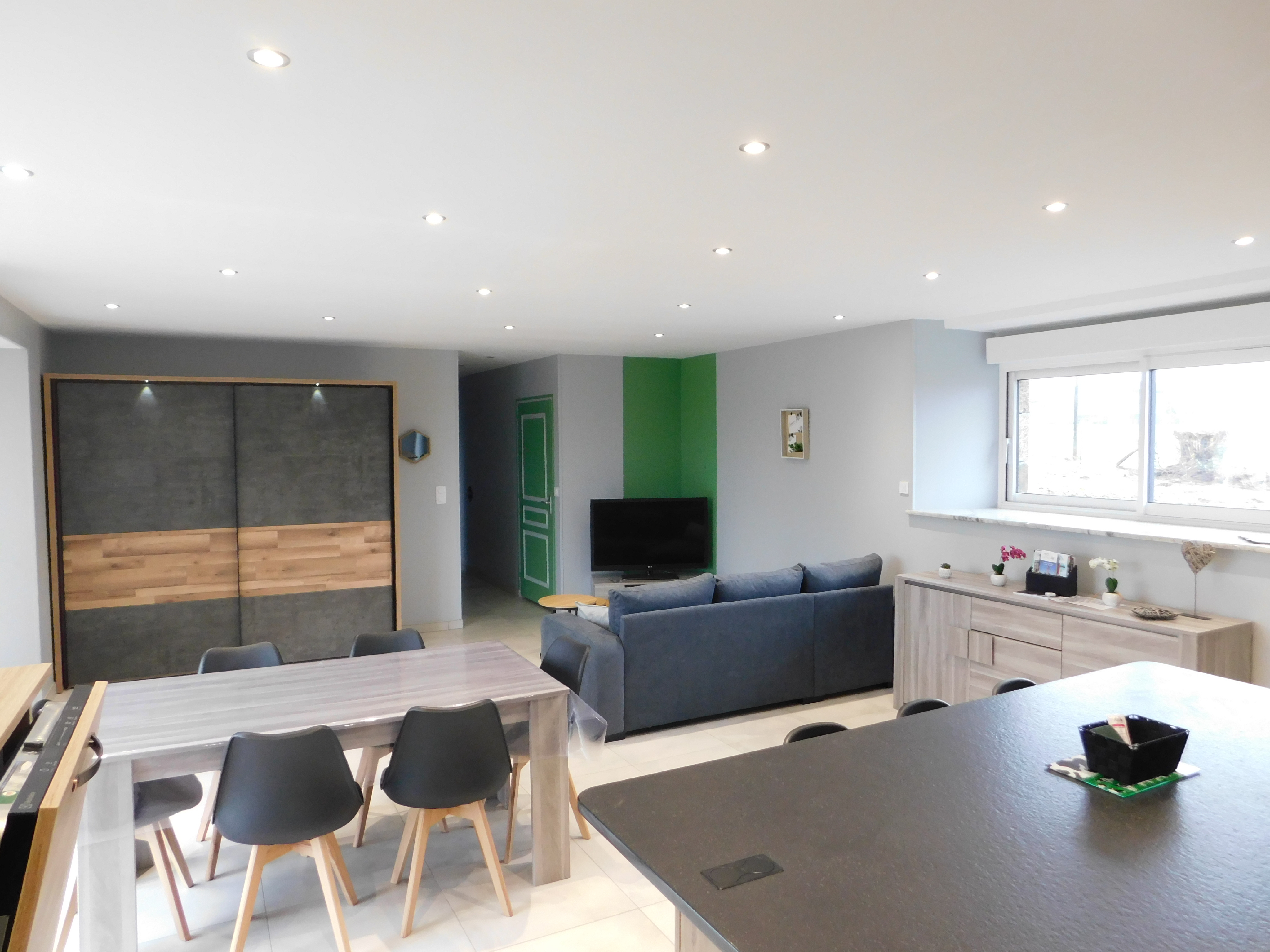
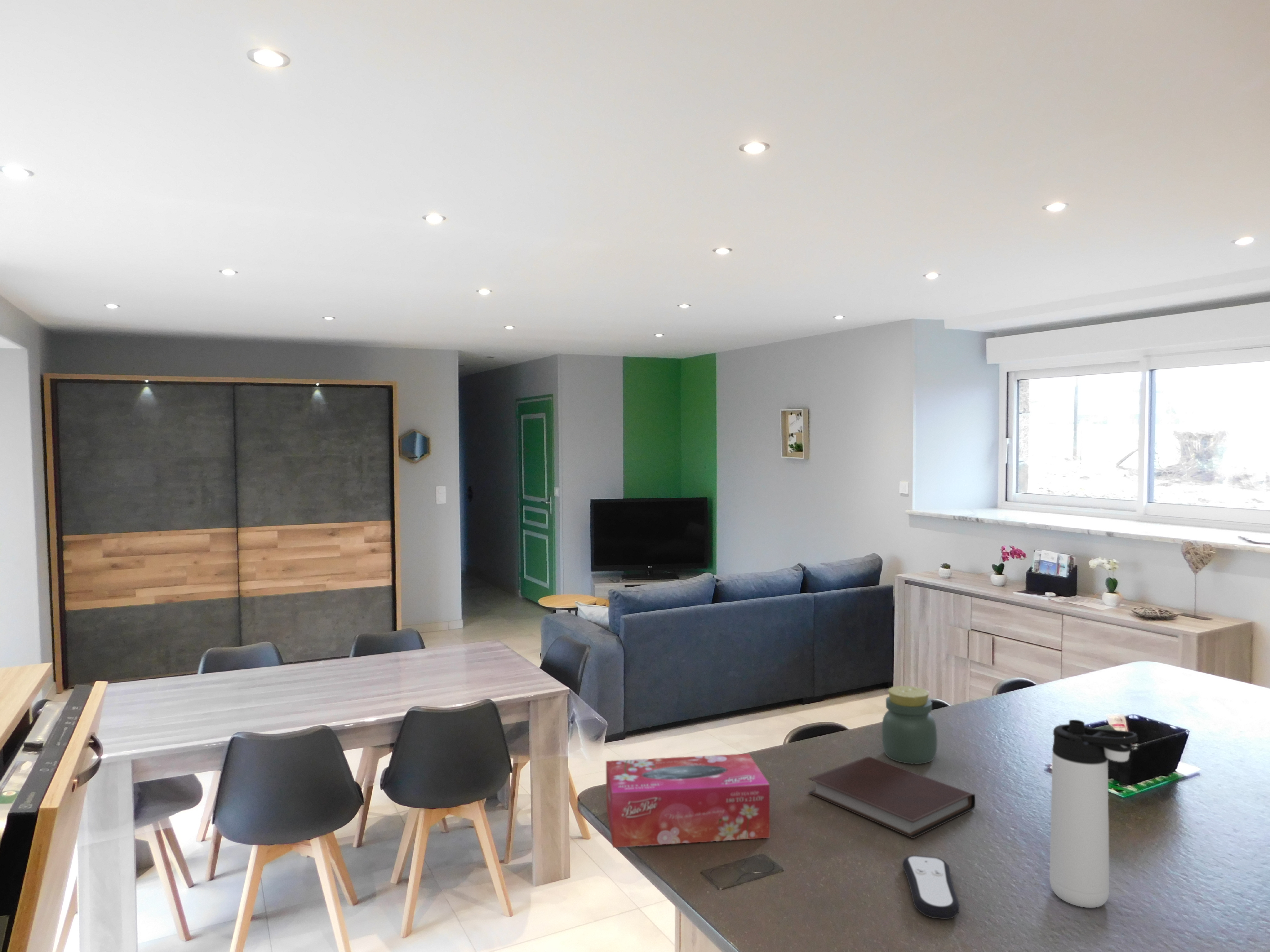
+ thermos bottle (1093, 813)
+ notebook (890, 793)
+ tissue box (685, 798)
+ jar (909, 723)
+ remote control (931, 885)
